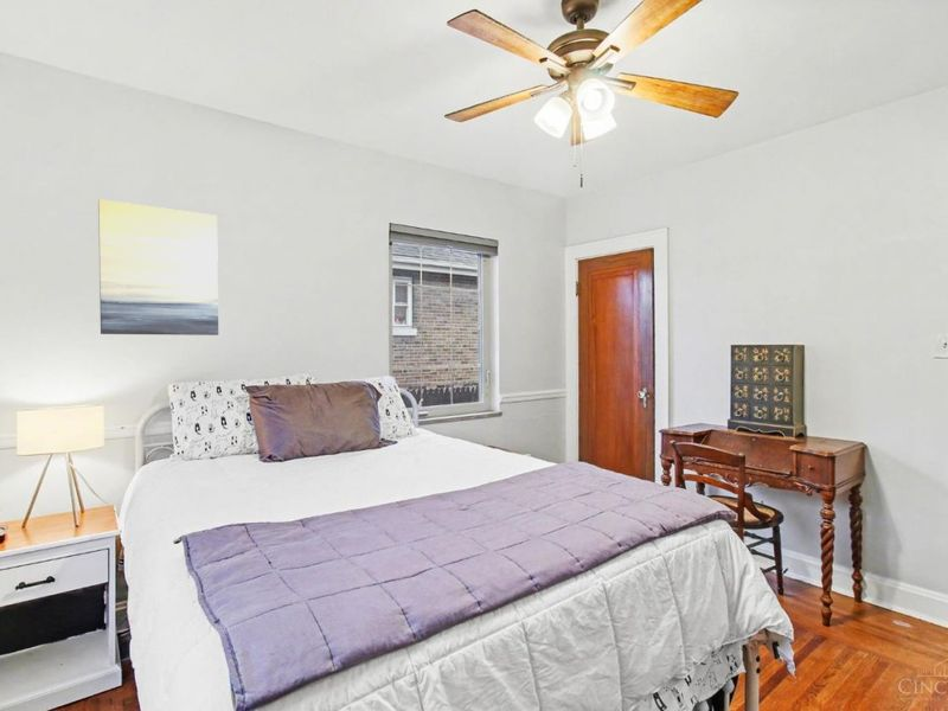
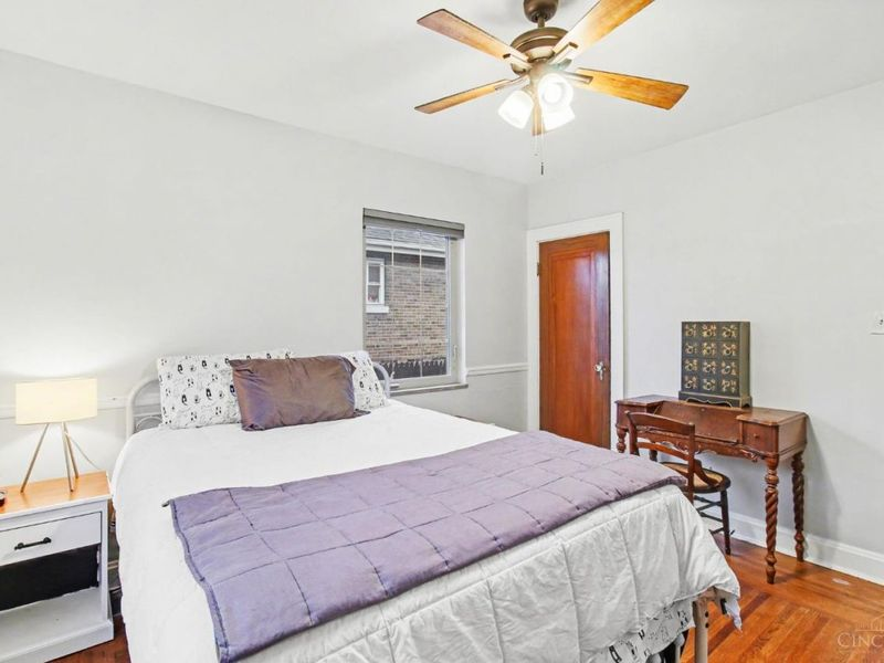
- wall art (161, 271)
